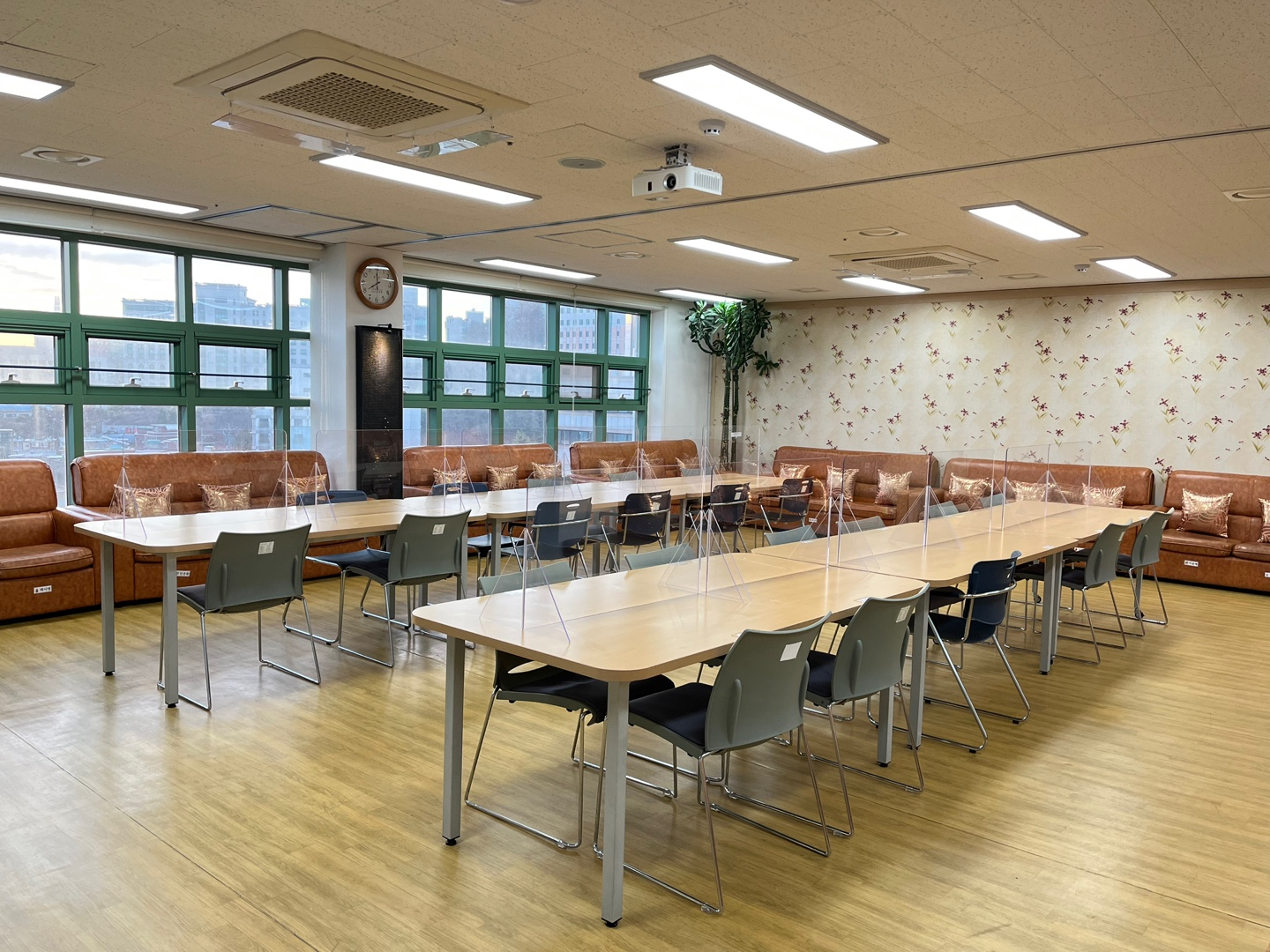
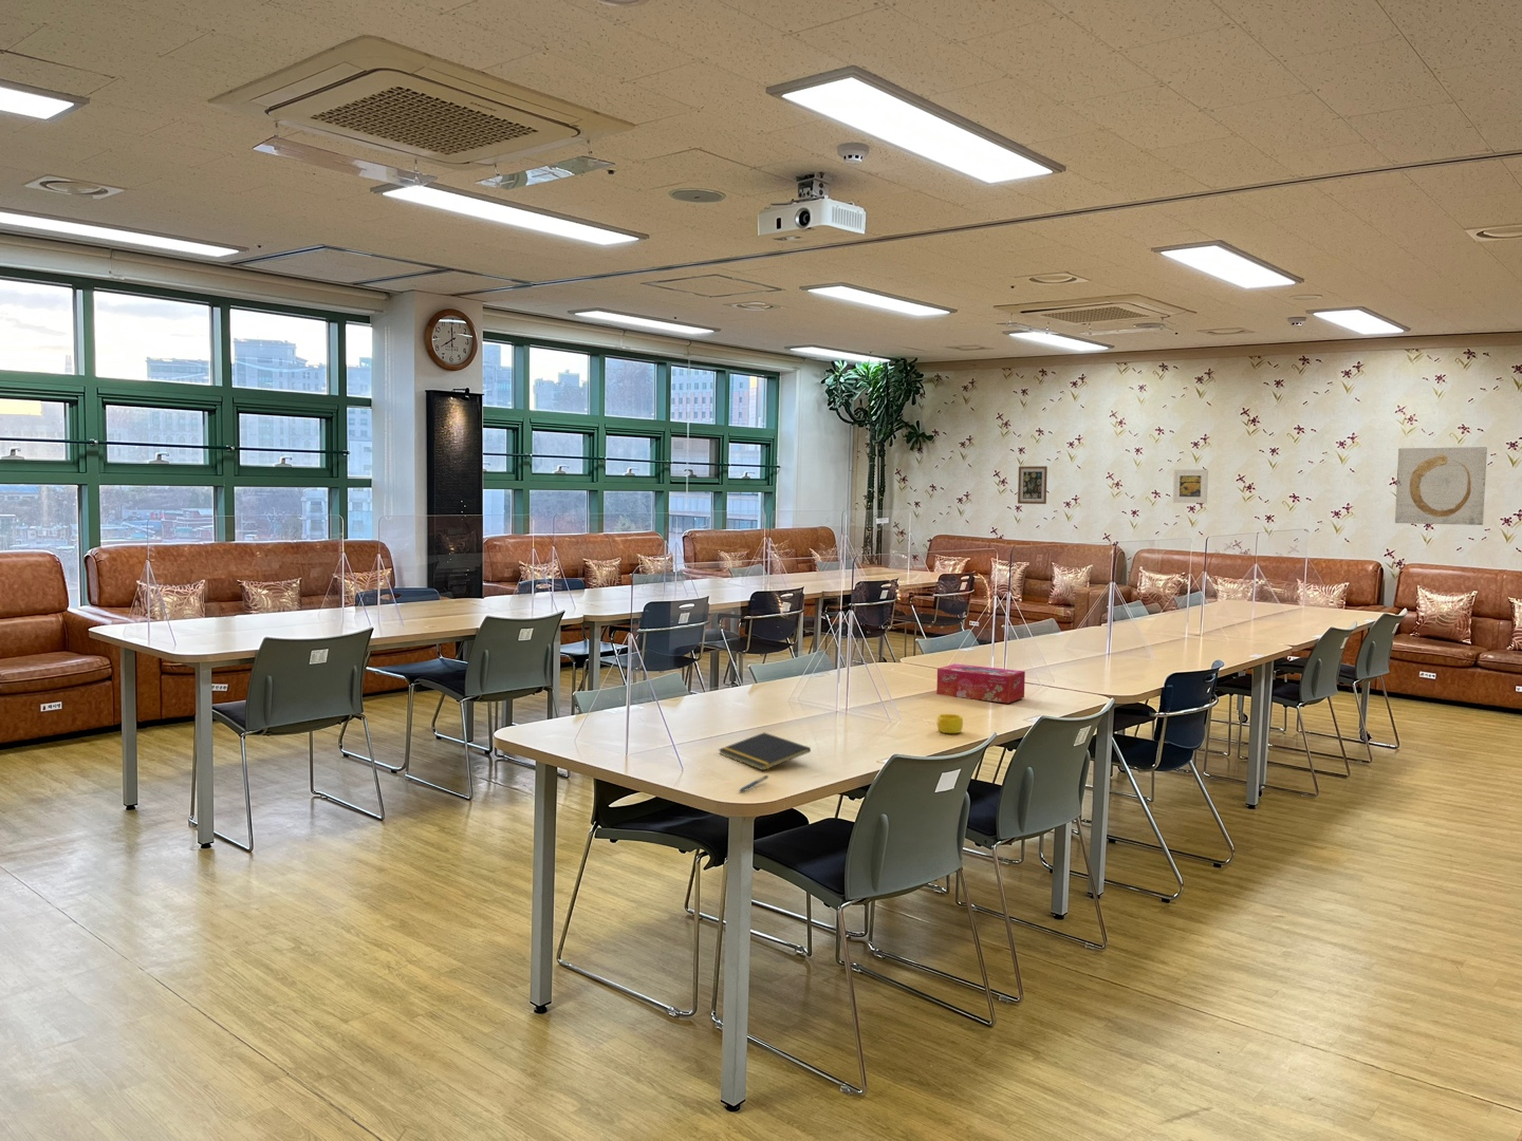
+ wall art (1439, 485)
+ cup (947, 724)
+ pen (753, 783)
+ notepad (763, 750)
+ wall art (1032, 485)
+ tissue box (980, 682)
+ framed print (1190, 485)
